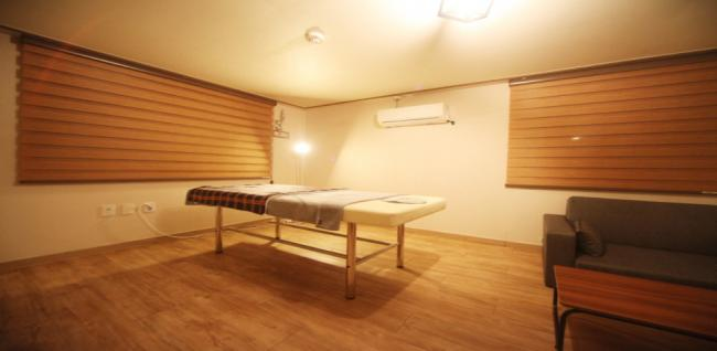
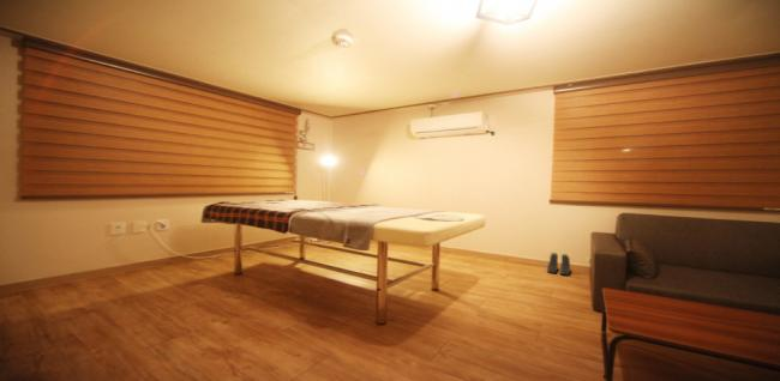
+ boots (557, 262)
